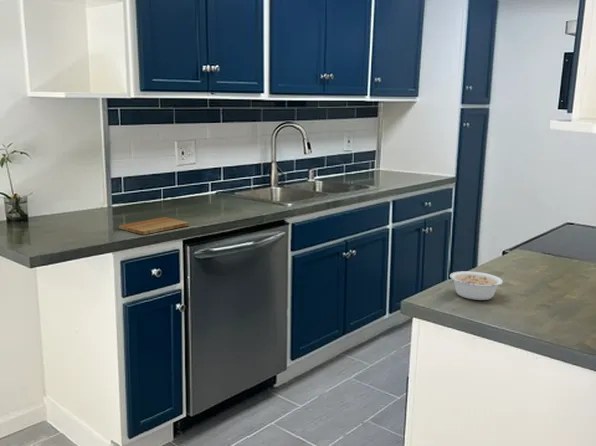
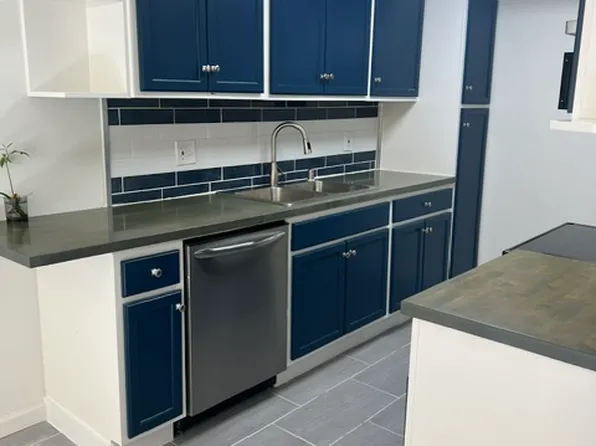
- legume (477, 285)
- cutting board (154, 225)
